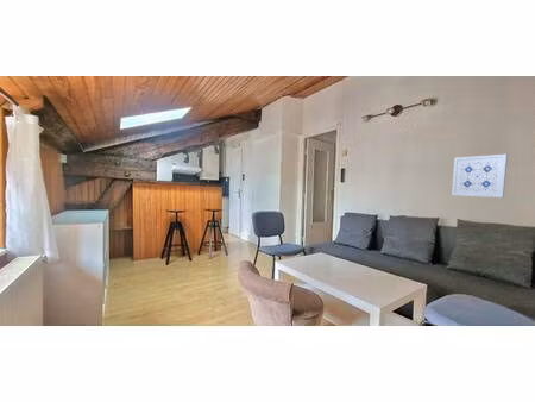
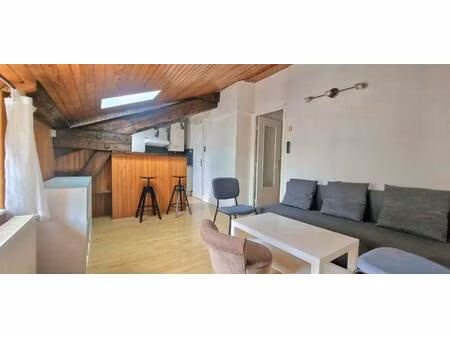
- wall art (477, 176)
